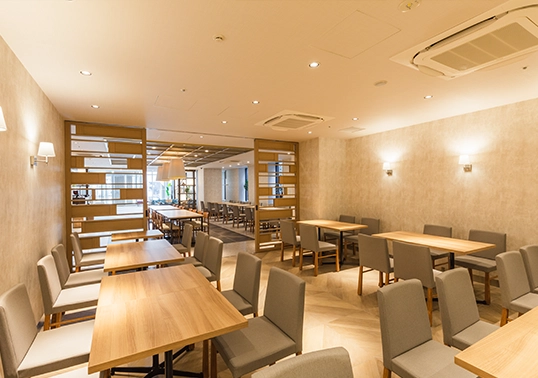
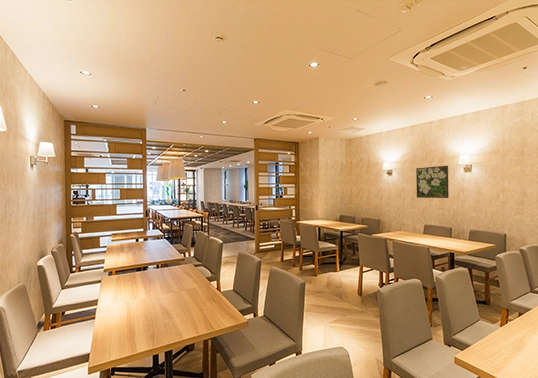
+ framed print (431, 182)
